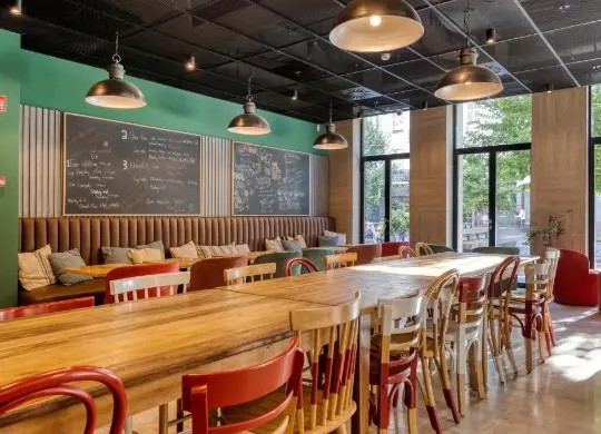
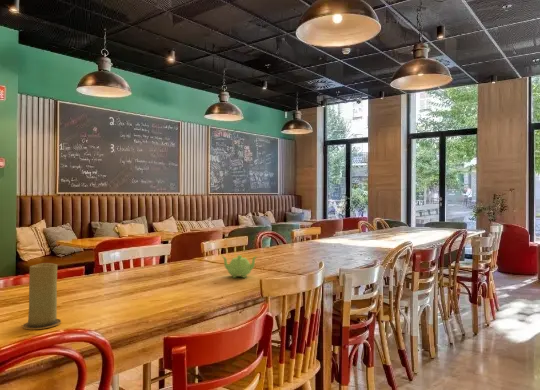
+ teapot (239, 266)
+ candle (42, 294)
